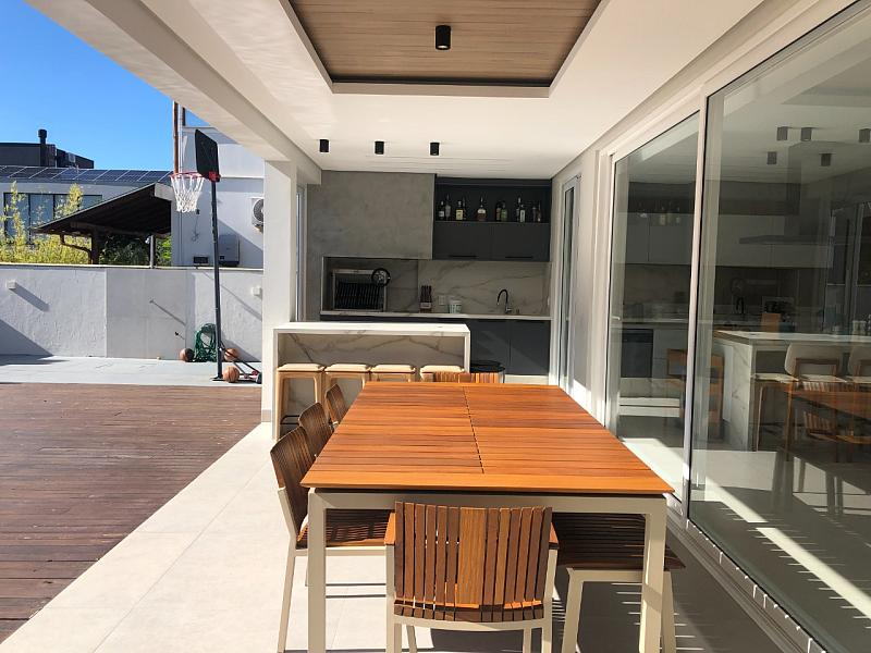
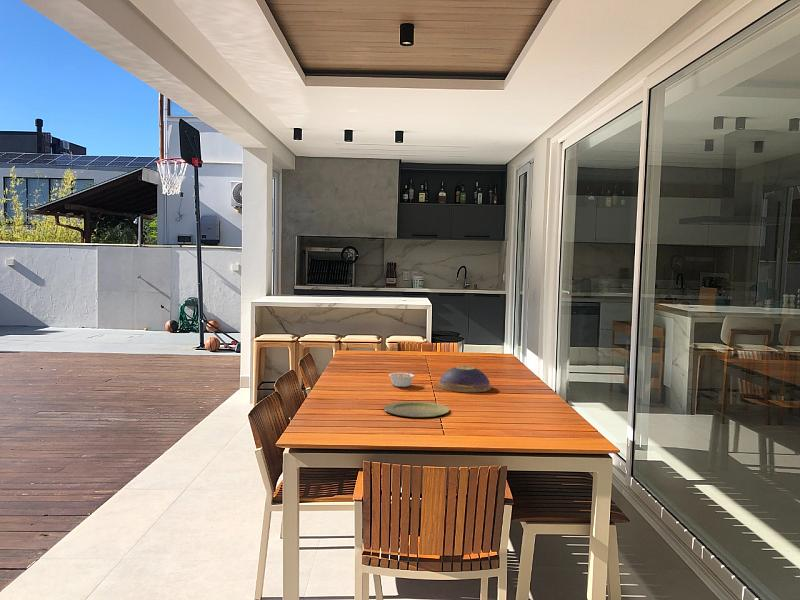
+ plate (416, 409)
+ legume (401, 378)
+ decorative bowl (464, 376)
